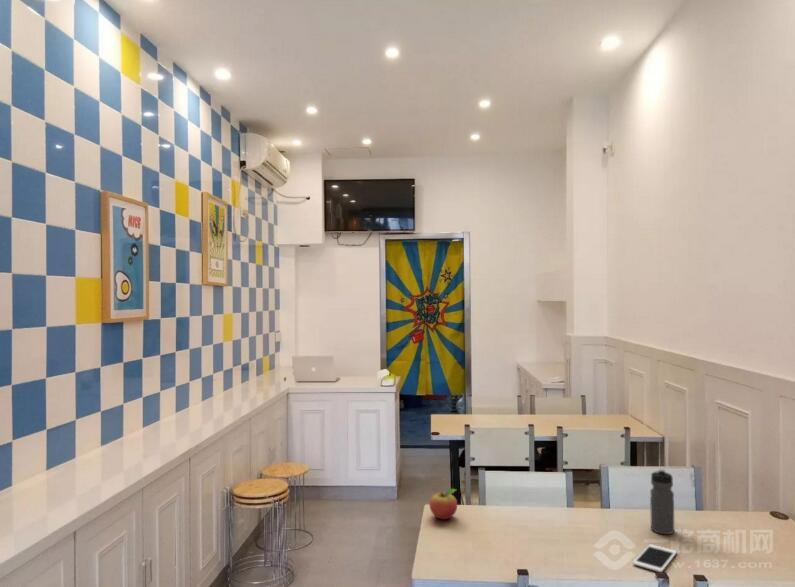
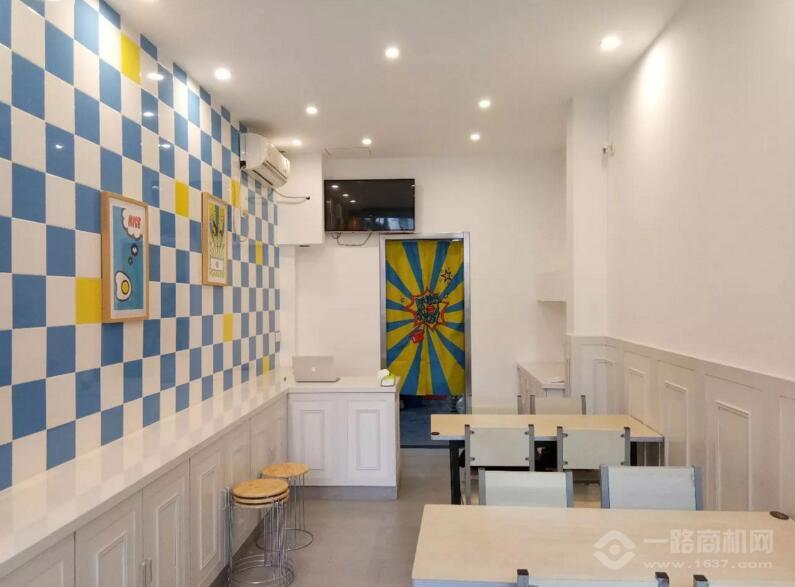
- cell phone (655, 557)
- fruit (443, 502)
- water bottle (662, 499)
